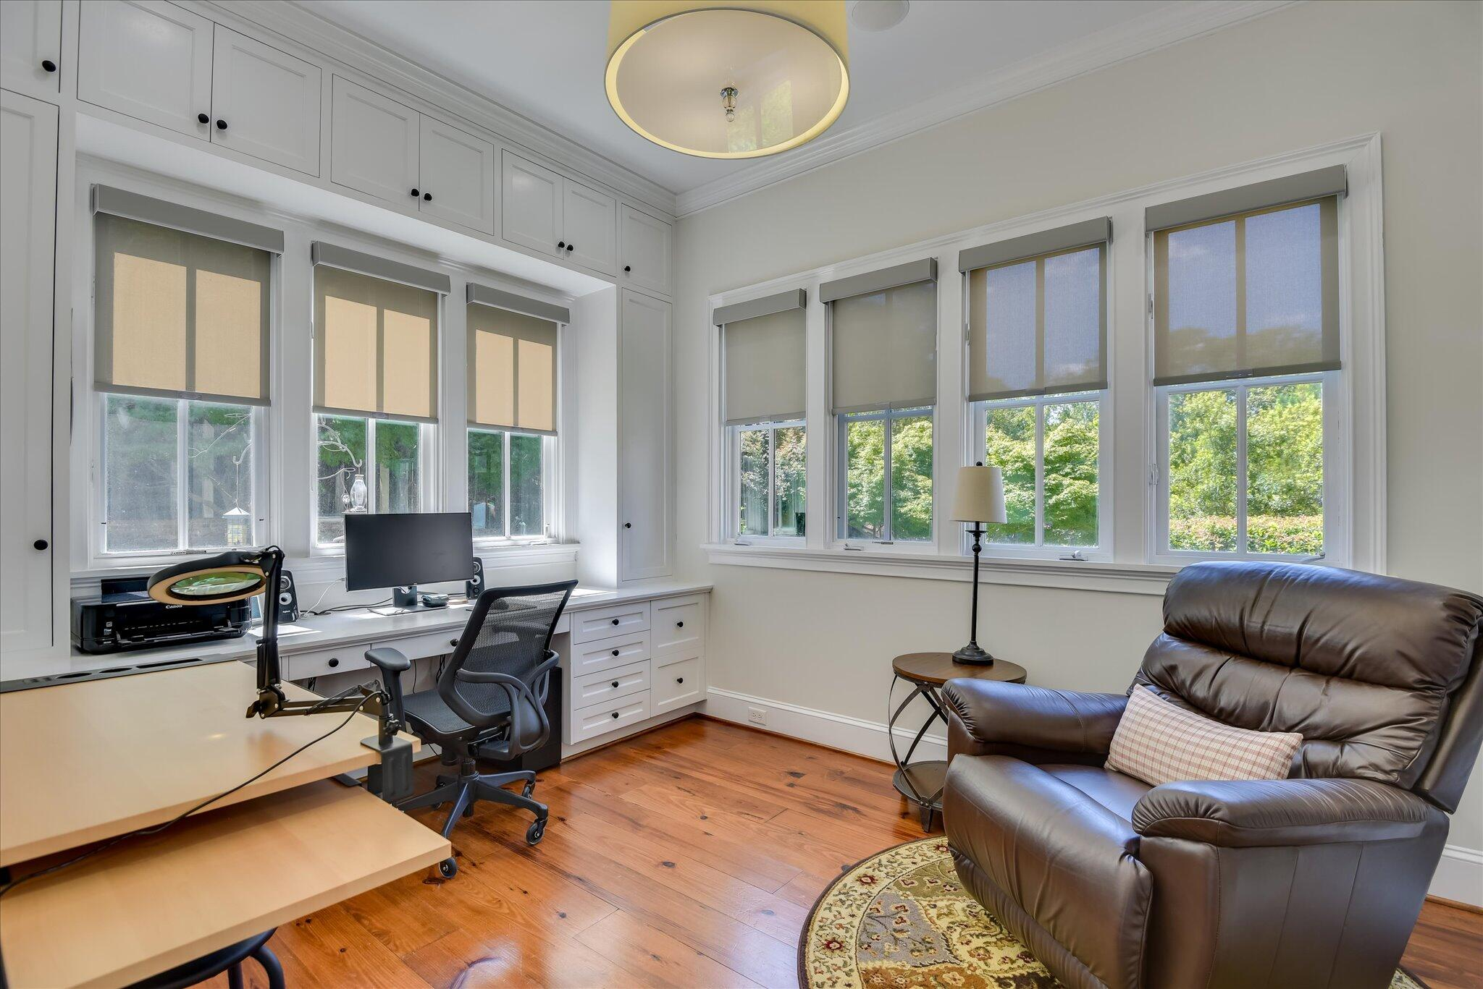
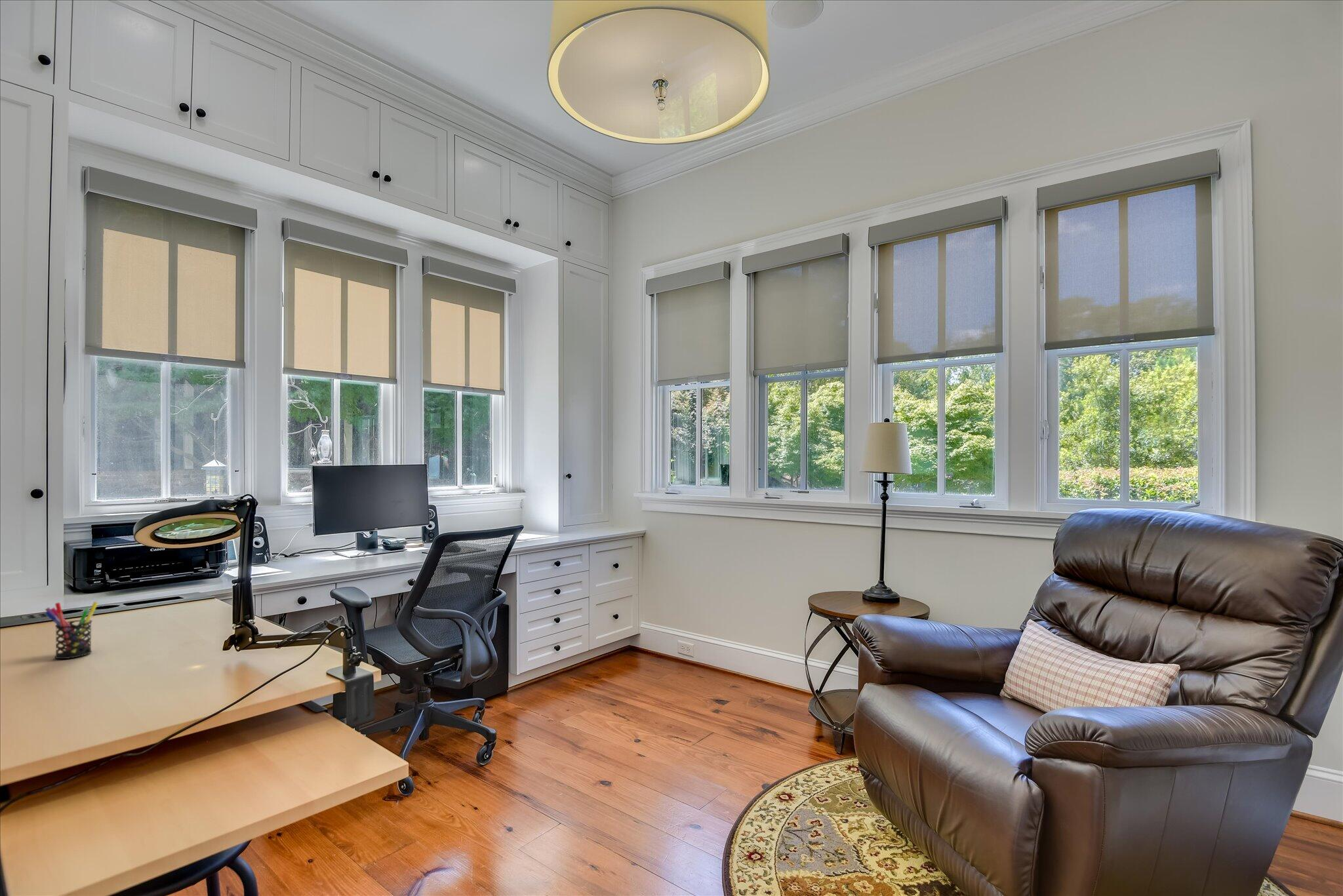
+ pen holder (73, 628)
